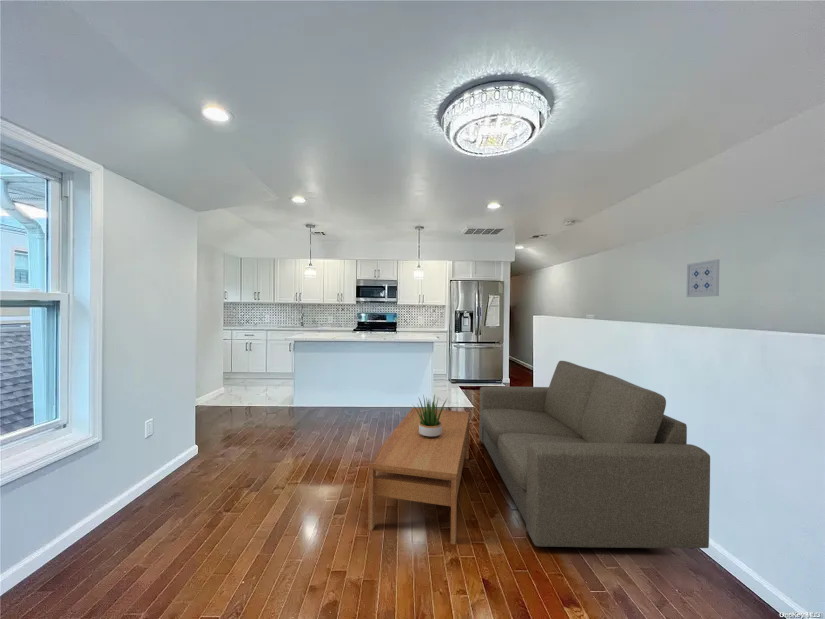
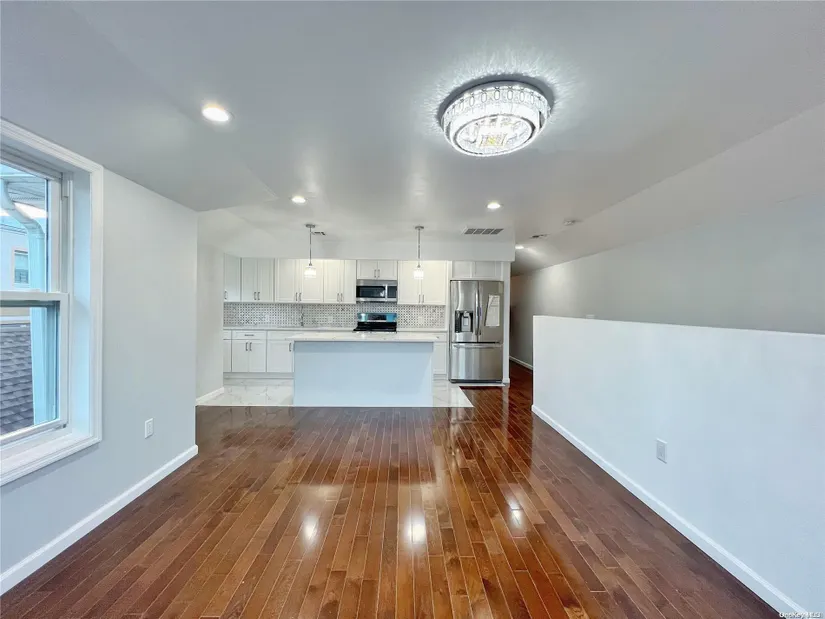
- potted plant (430, 415)
- wall art (702, 279)
- coffee table (428, 459)
- sofa (558, 426)
